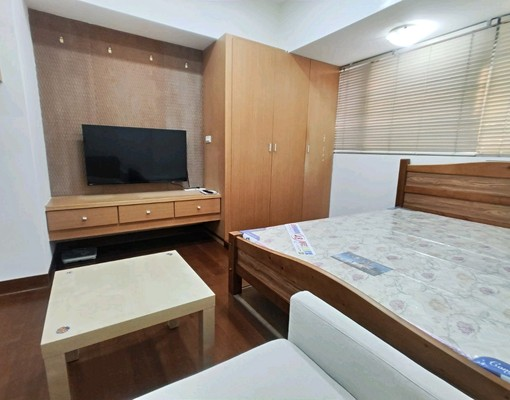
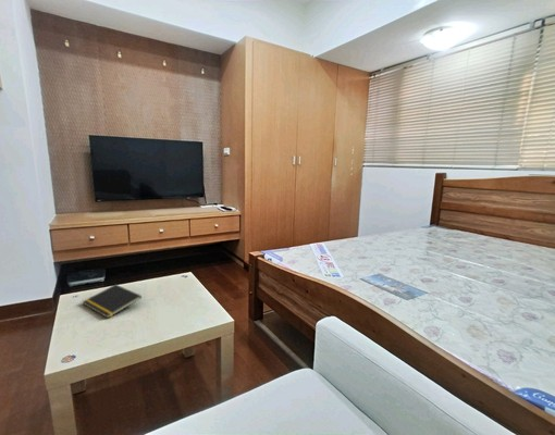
+ notepad (112, 299)
